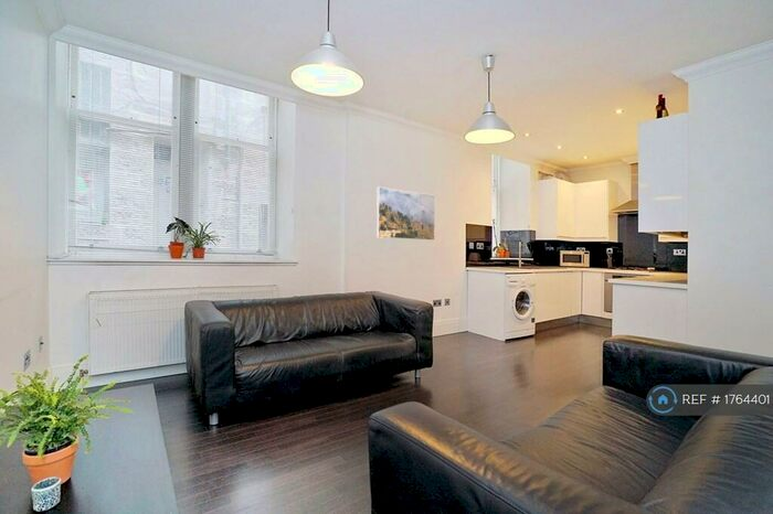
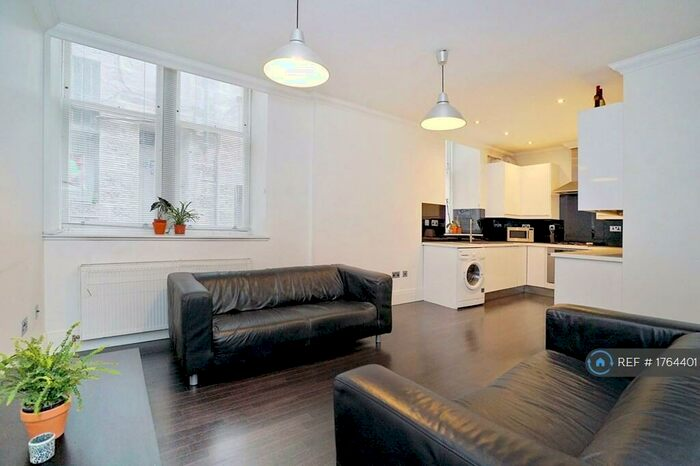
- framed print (407, 215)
